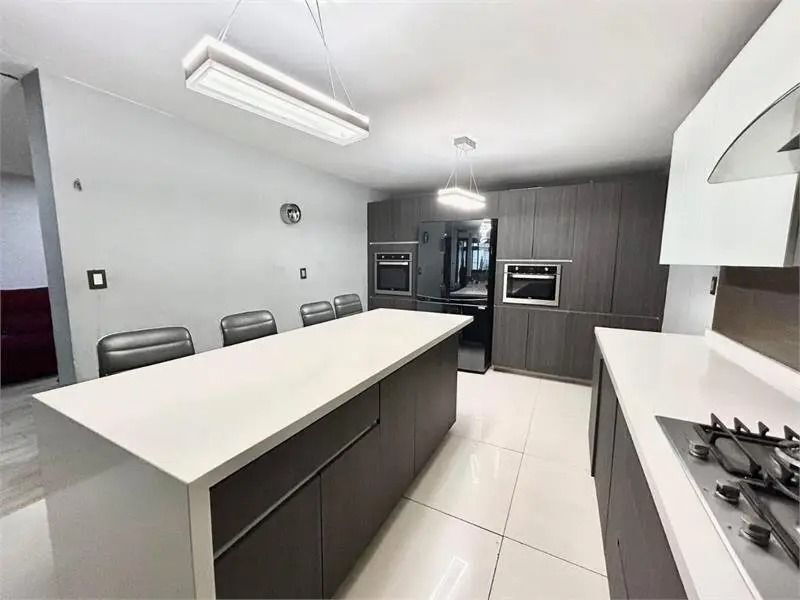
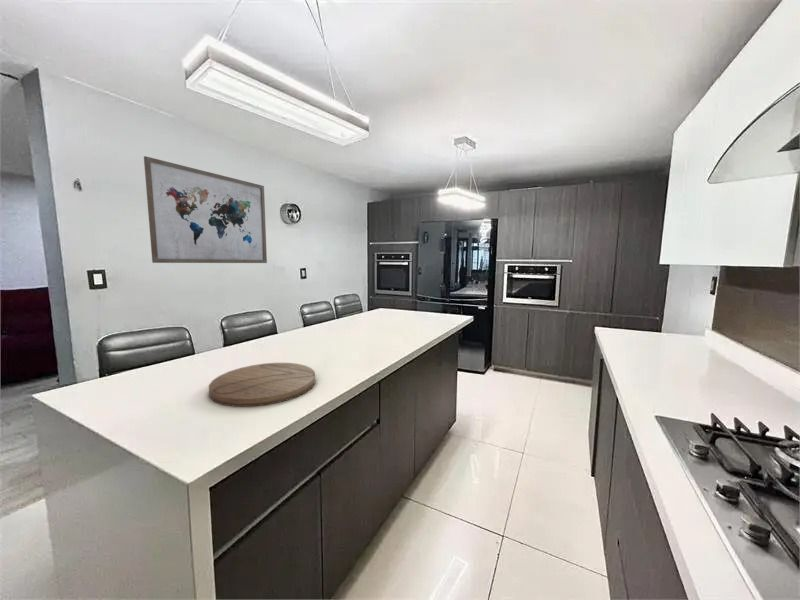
+ cutting board (265, 381)
+ wall art (215, 219)
